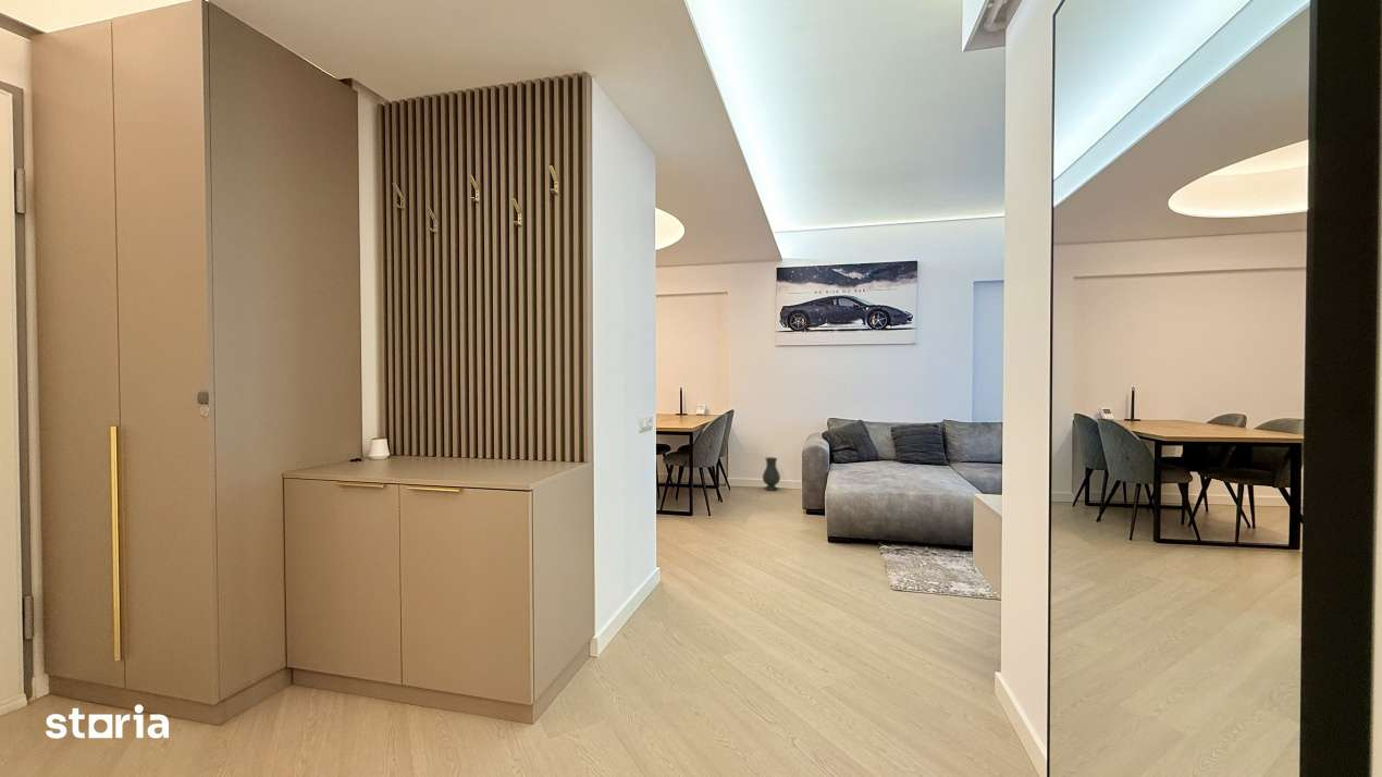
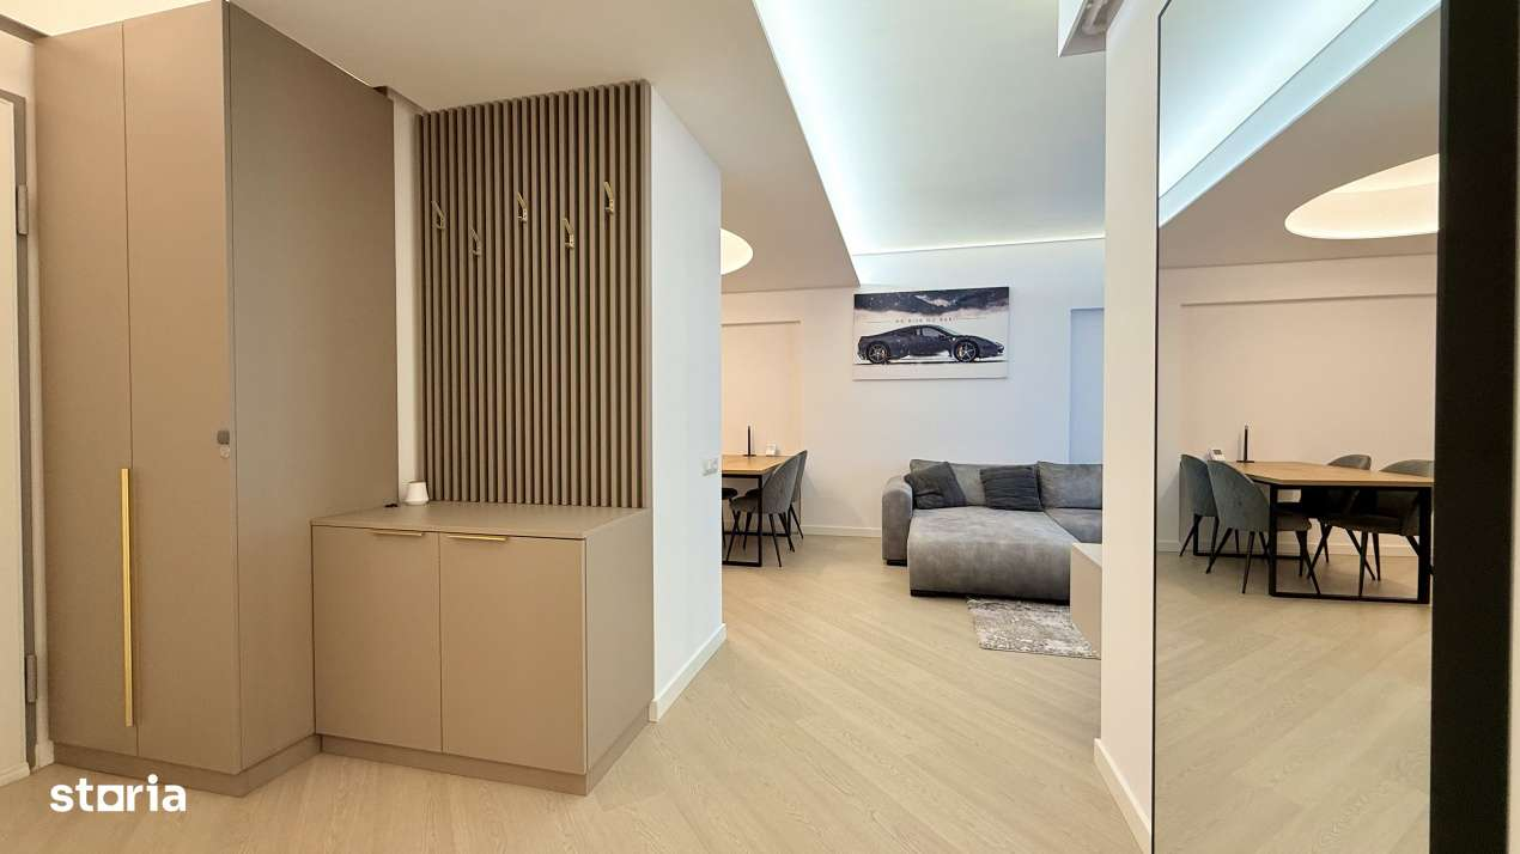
- vase (770, 473)
